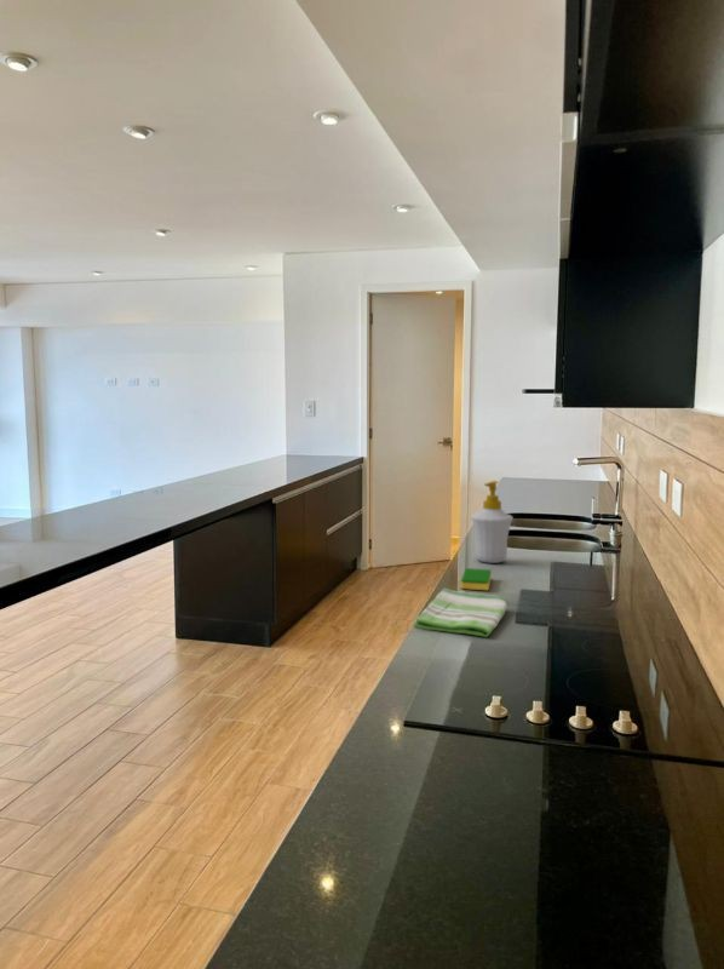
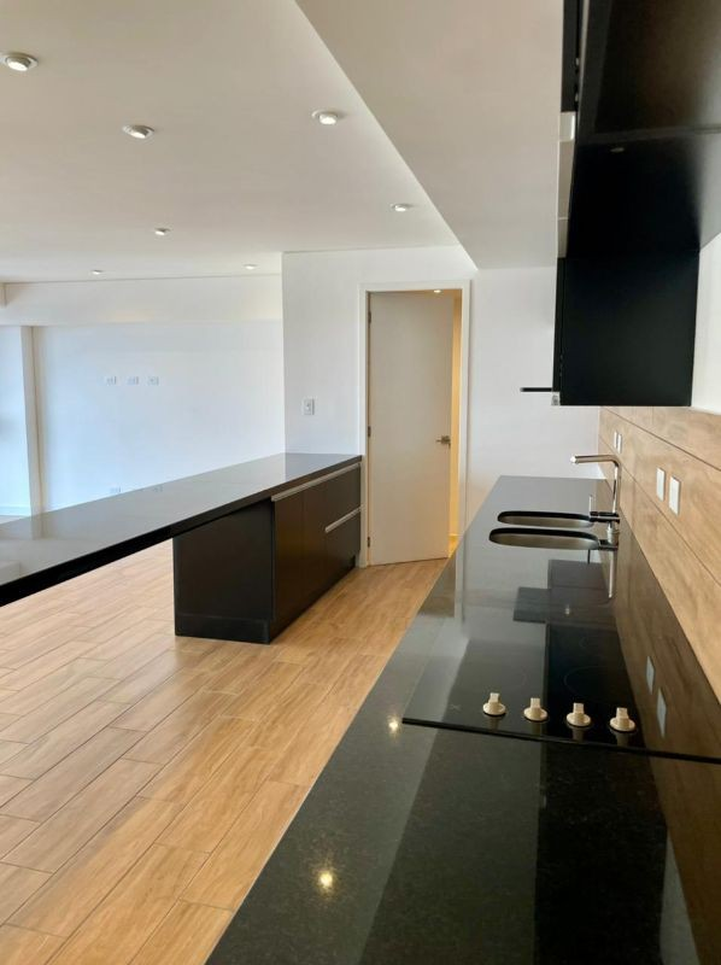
- soap bottle (492, 521)
- dish sponge (476, 578)
- dish towel (462, 610)
